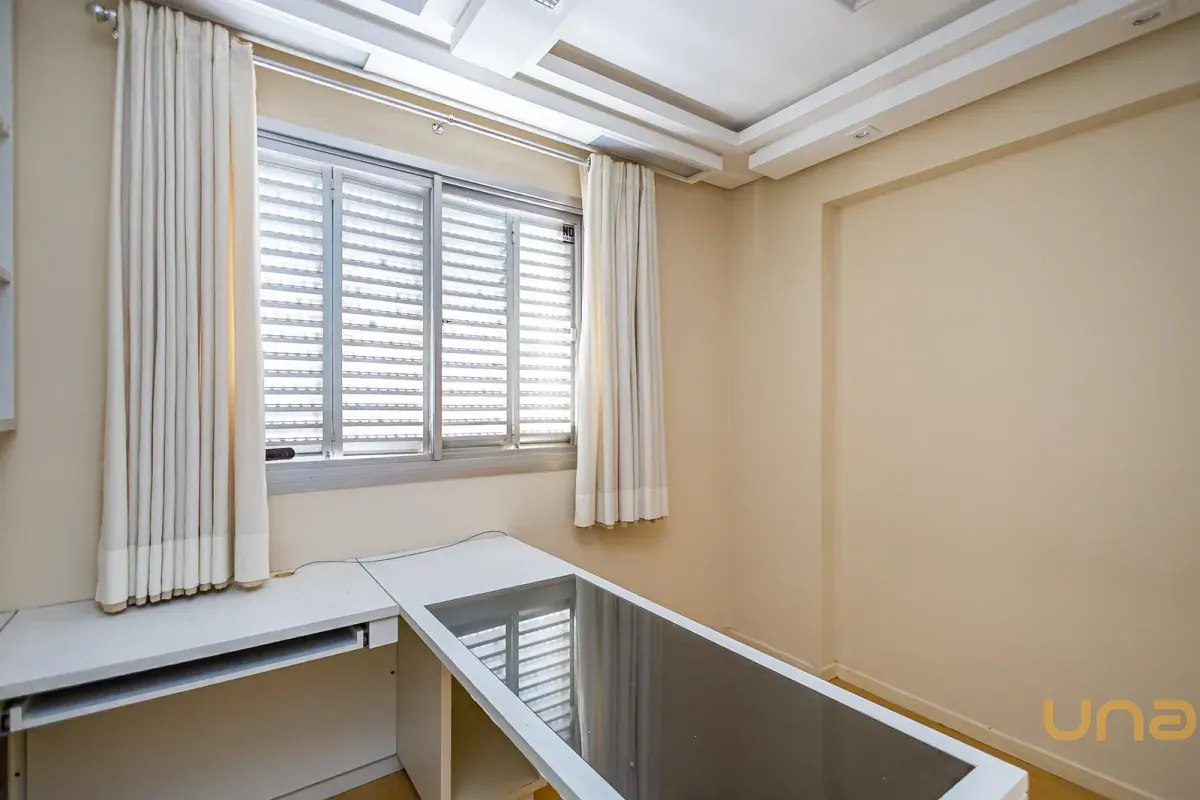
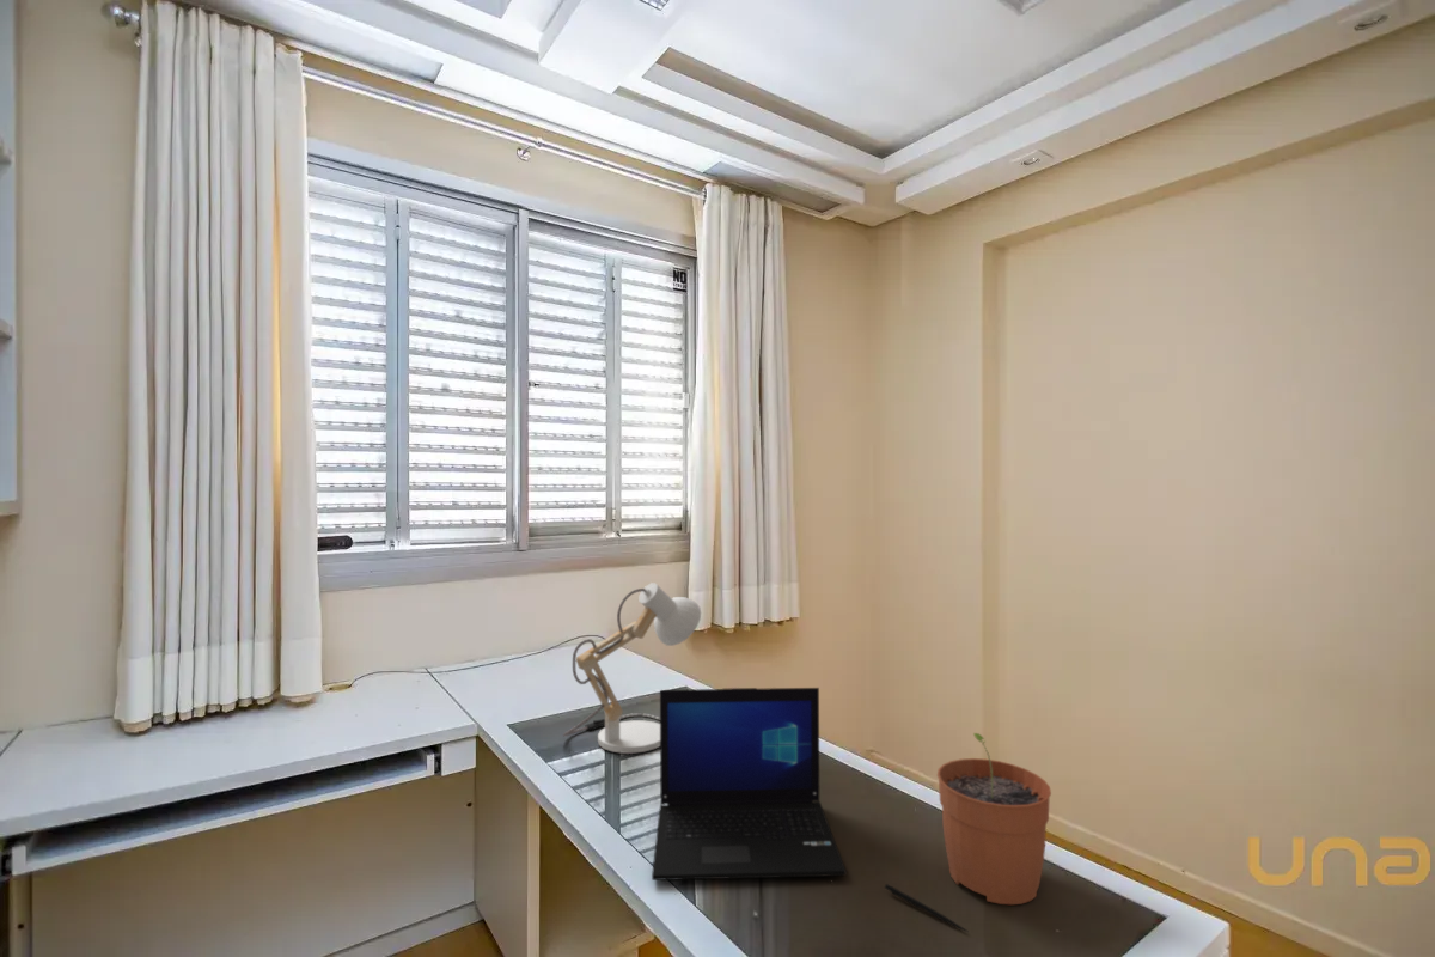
+ laptop (744, 774)
+ plant pot (991, 804)
+ desk lamp (623, 645)
+ pen (924, 907)
